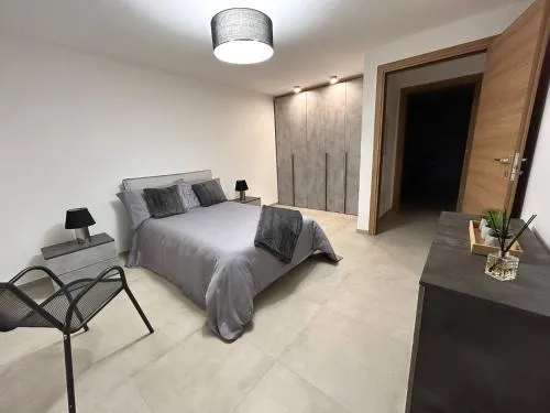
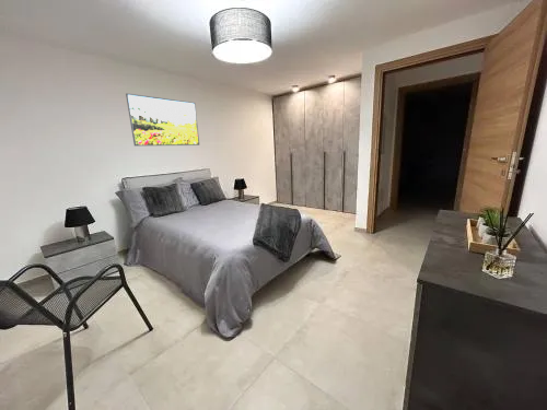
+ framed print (166, 122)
